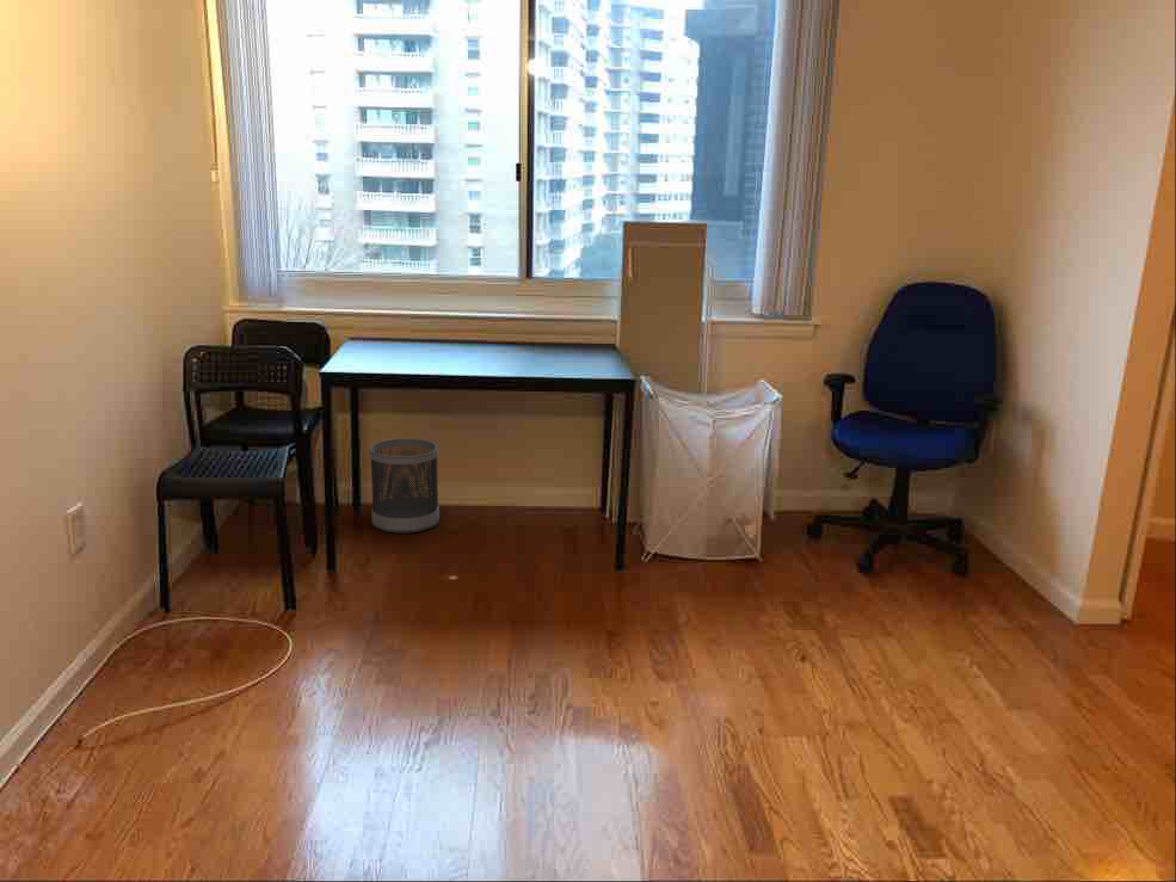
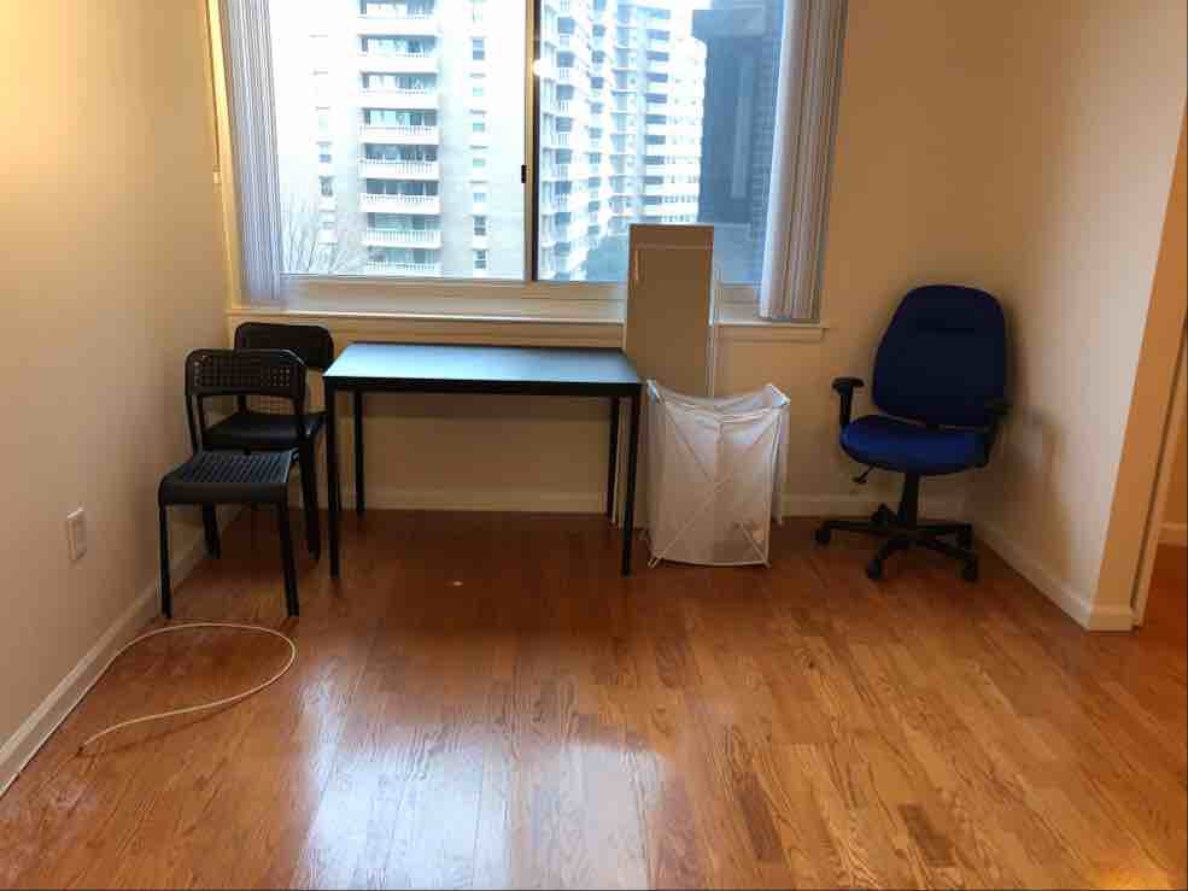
- wastebasket (405, 485)
